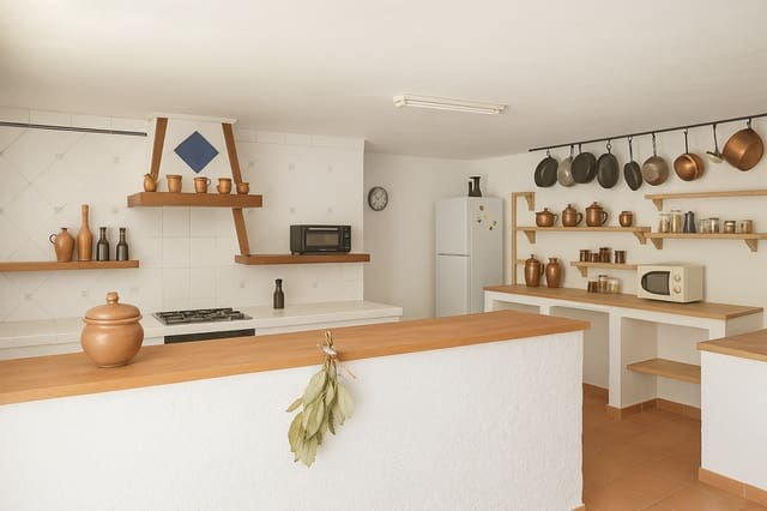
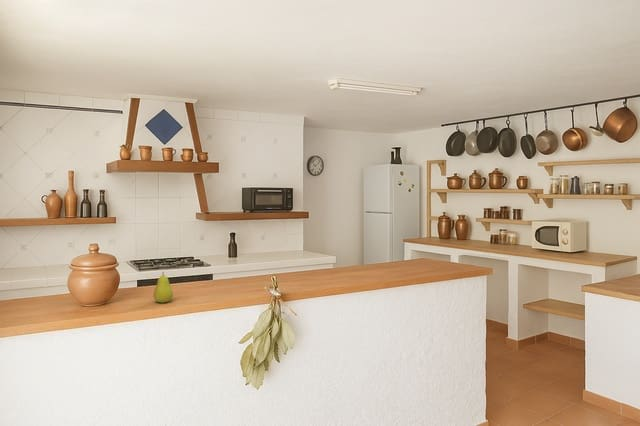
+ fruit (163, 286)
